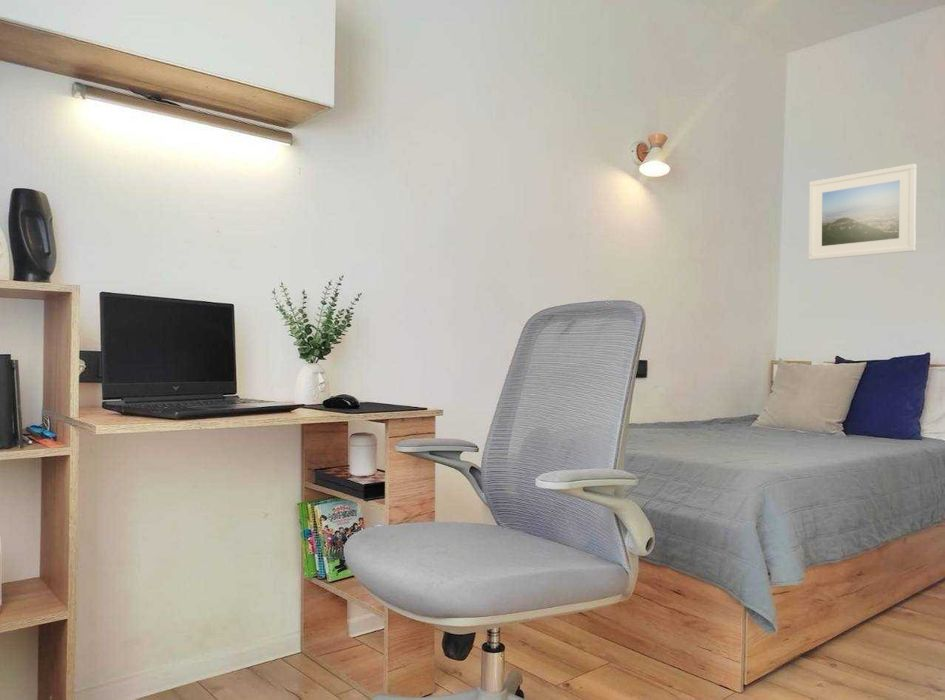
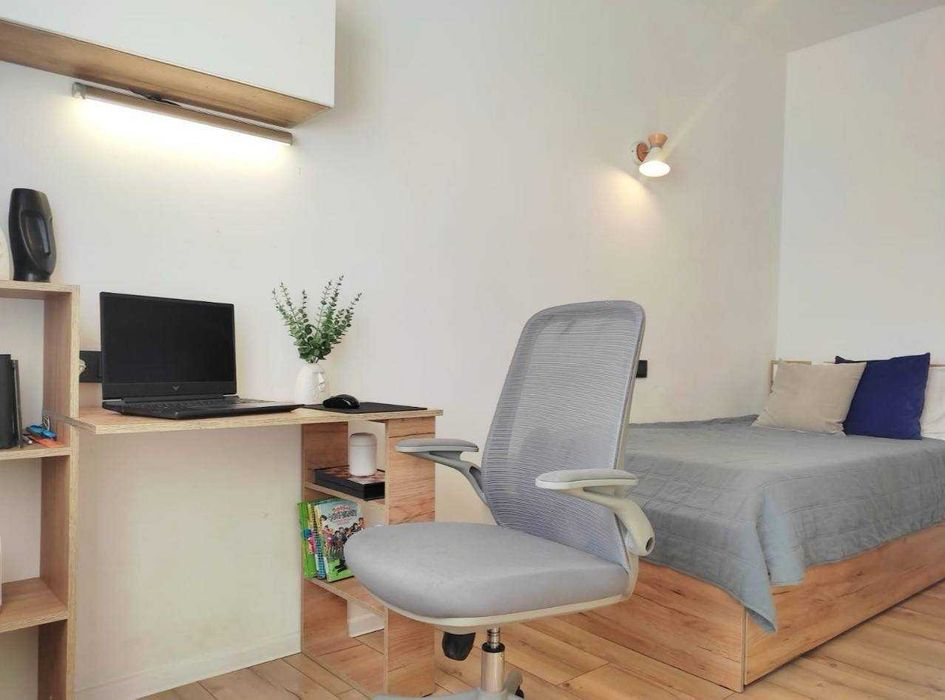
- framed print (859, 214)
